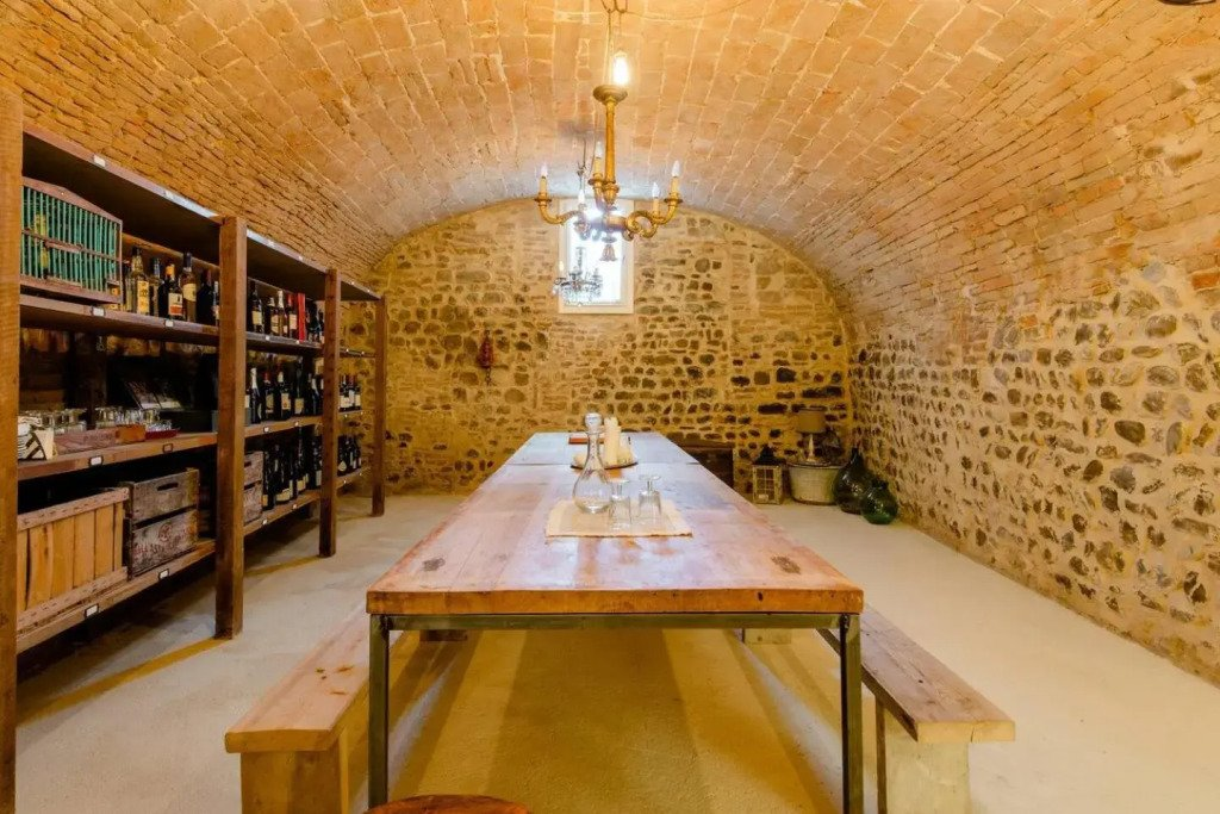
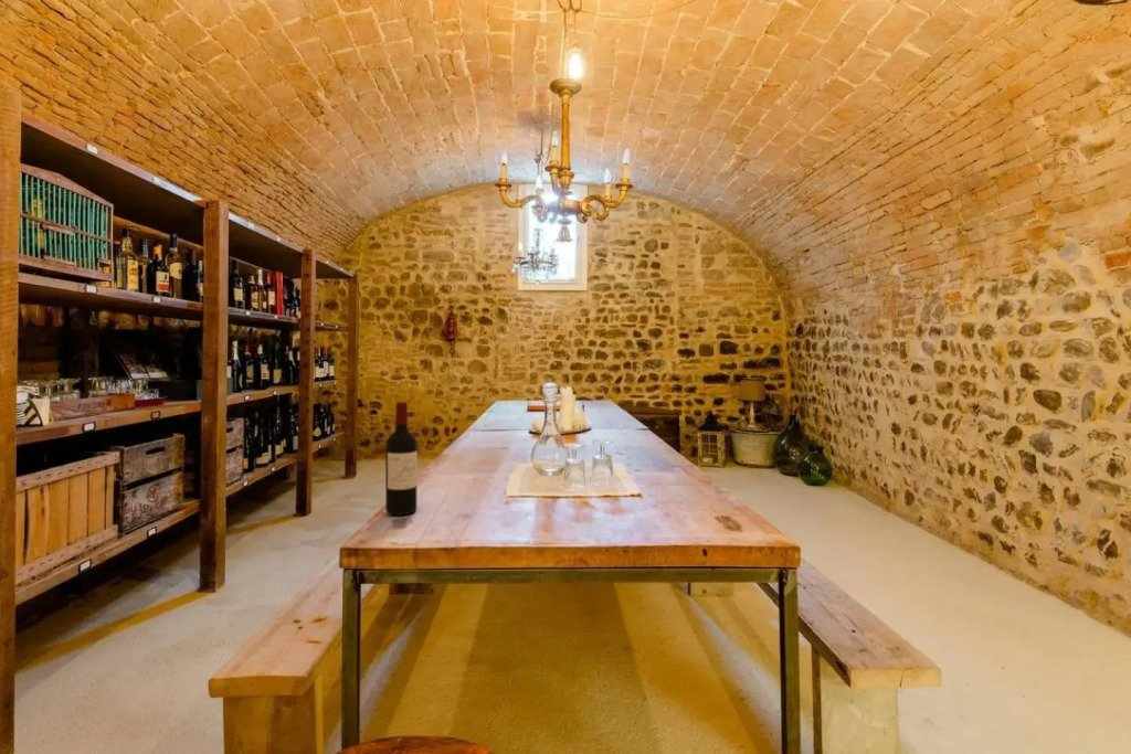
+ wine bottle (401, 457)
